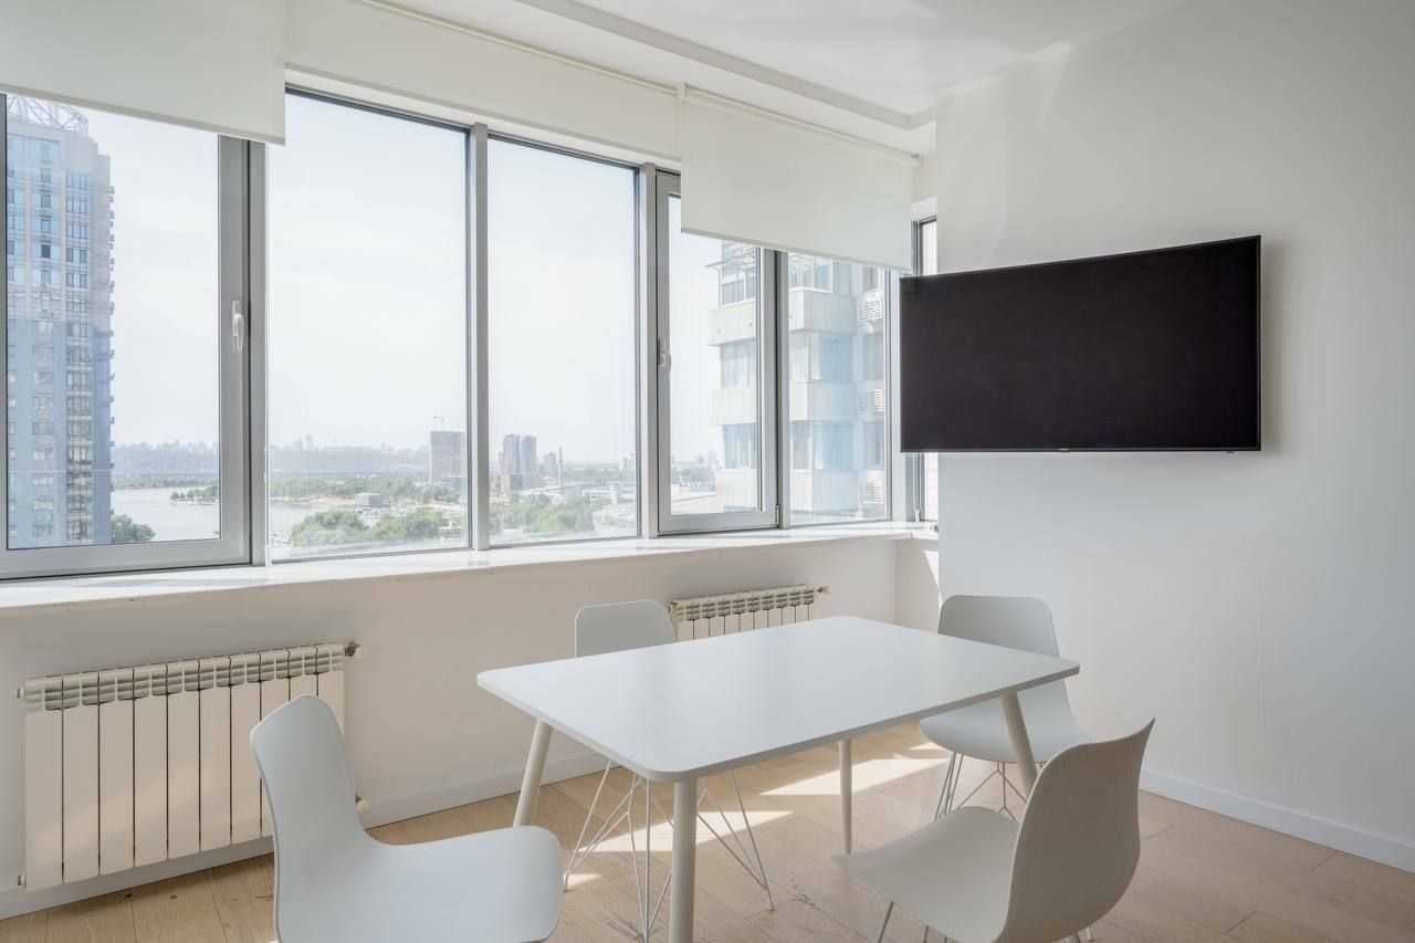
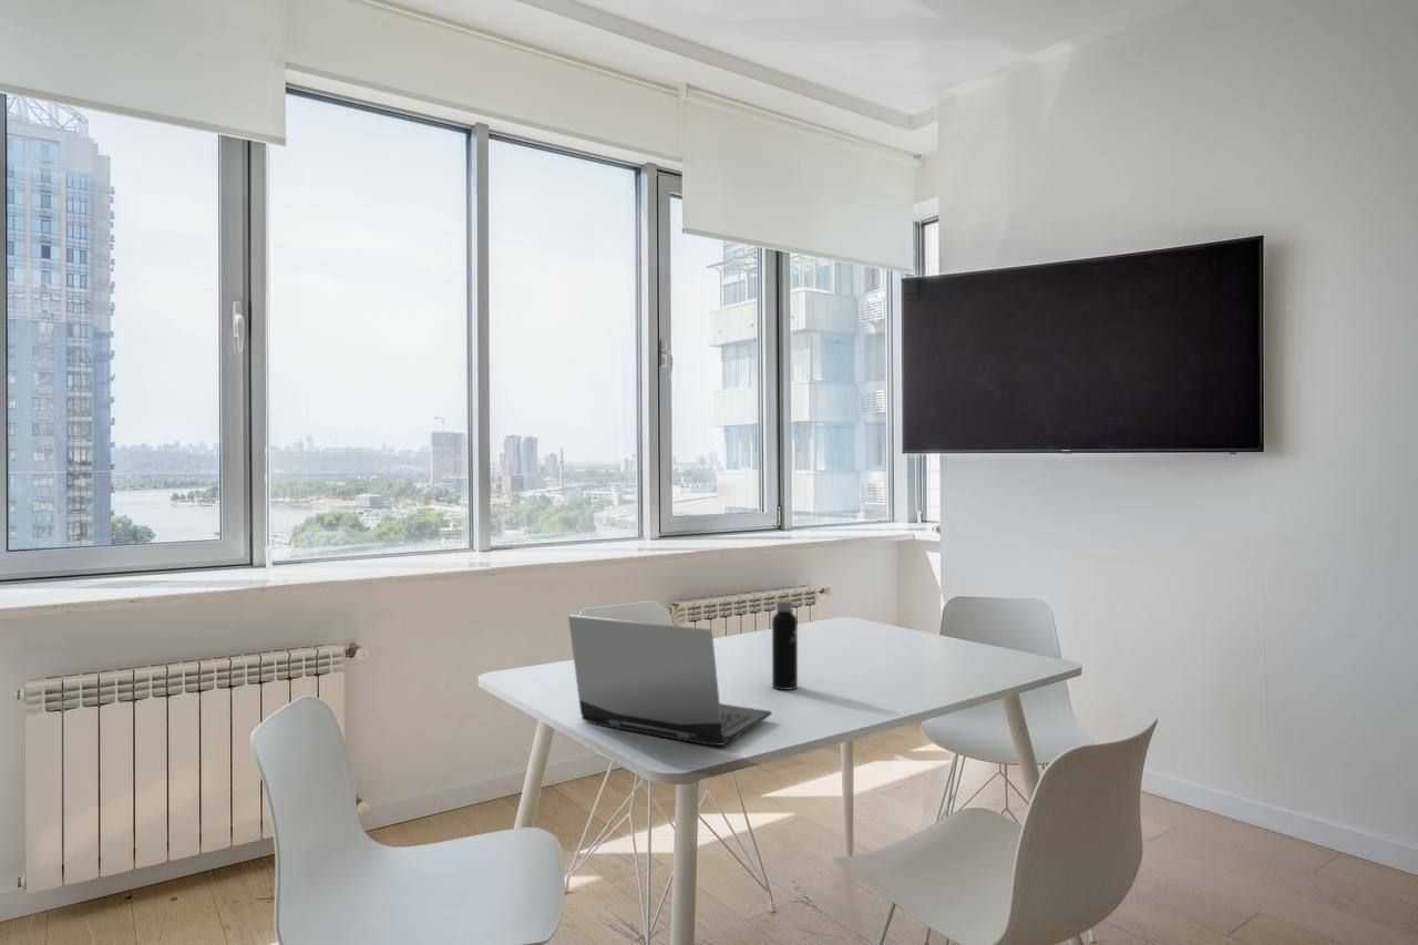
+ laptop computer (671, 668)
+ water bottle (784, 639)
